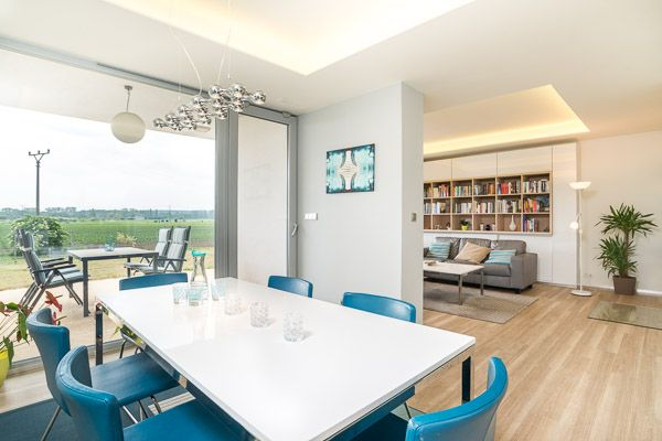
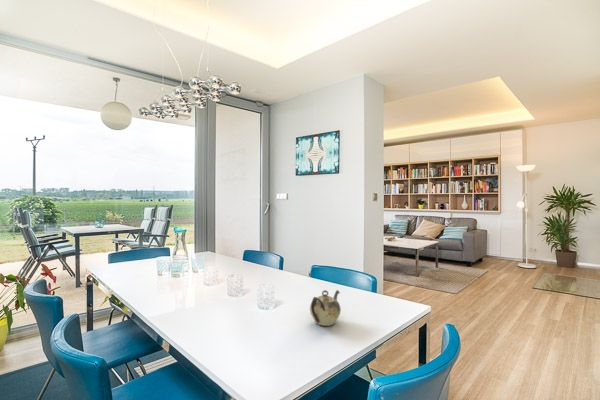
+ teapot (326, 305)
